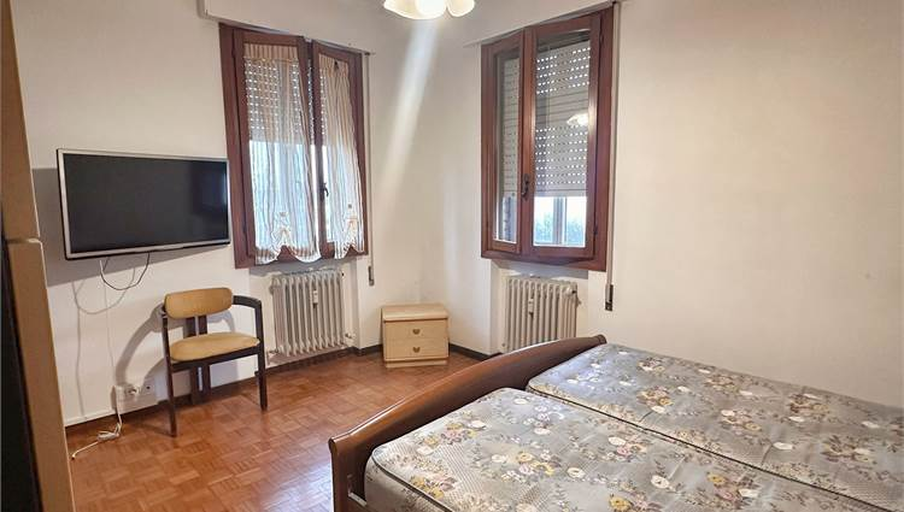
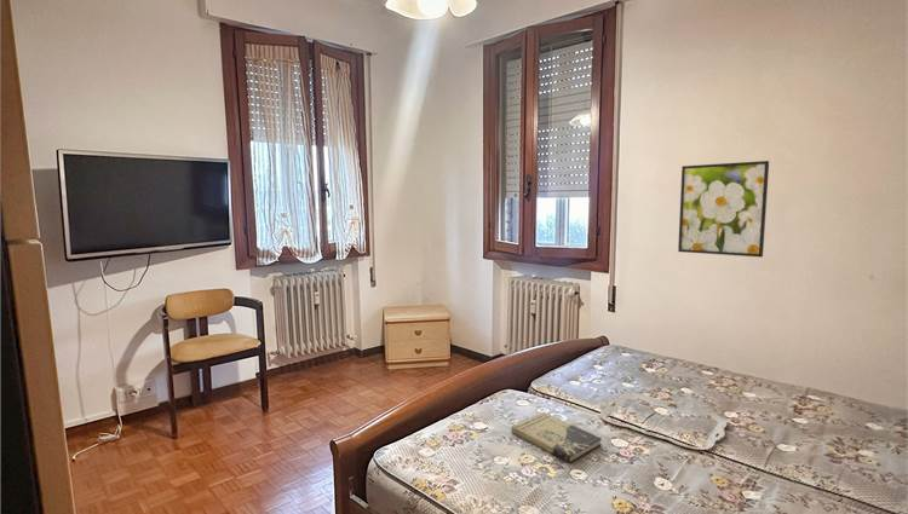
+ book (554, 434)
+ serving tray (663, 406)
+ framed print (720, 209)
